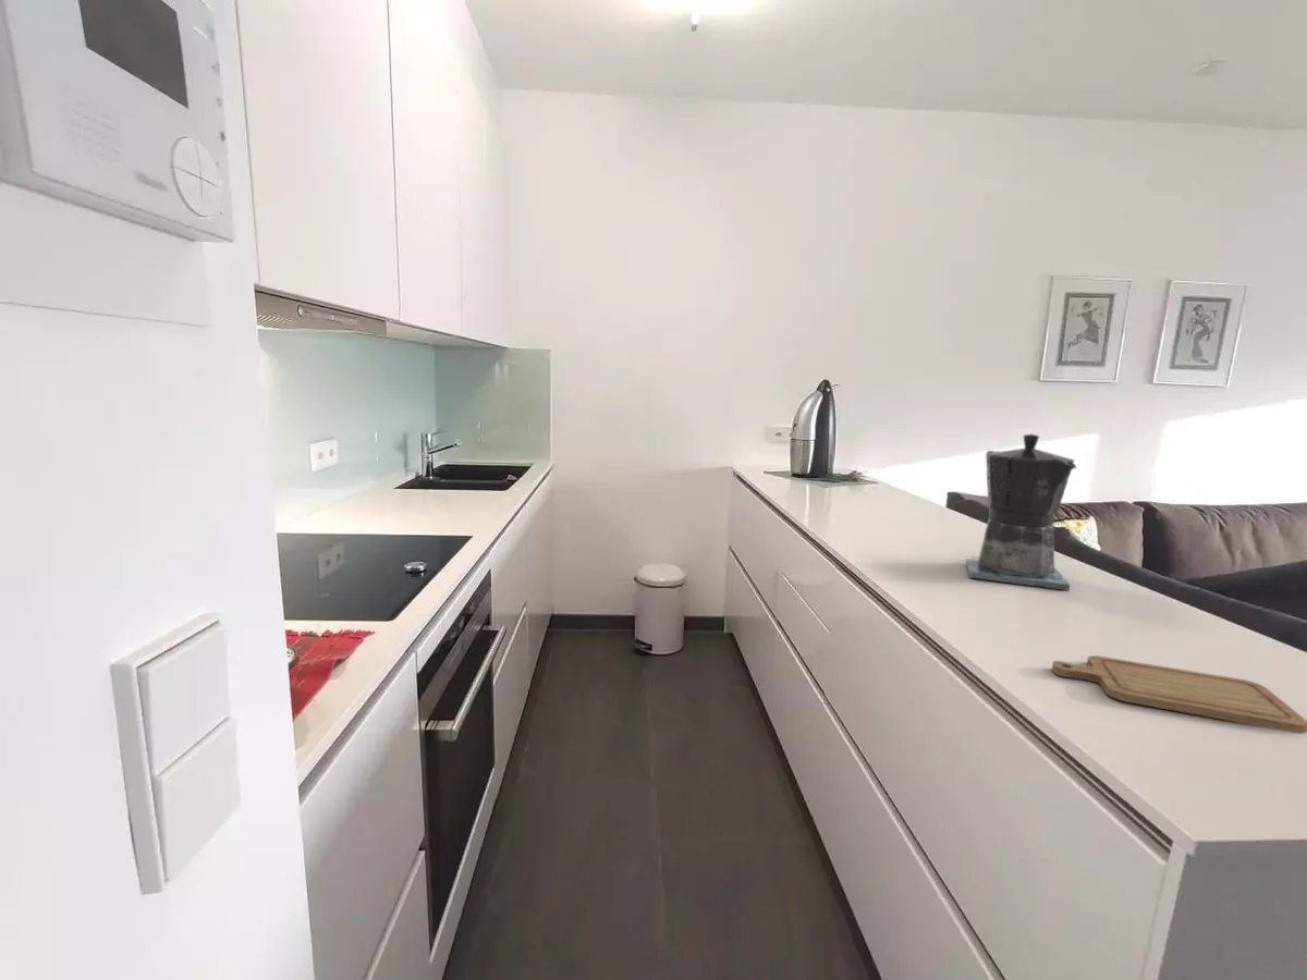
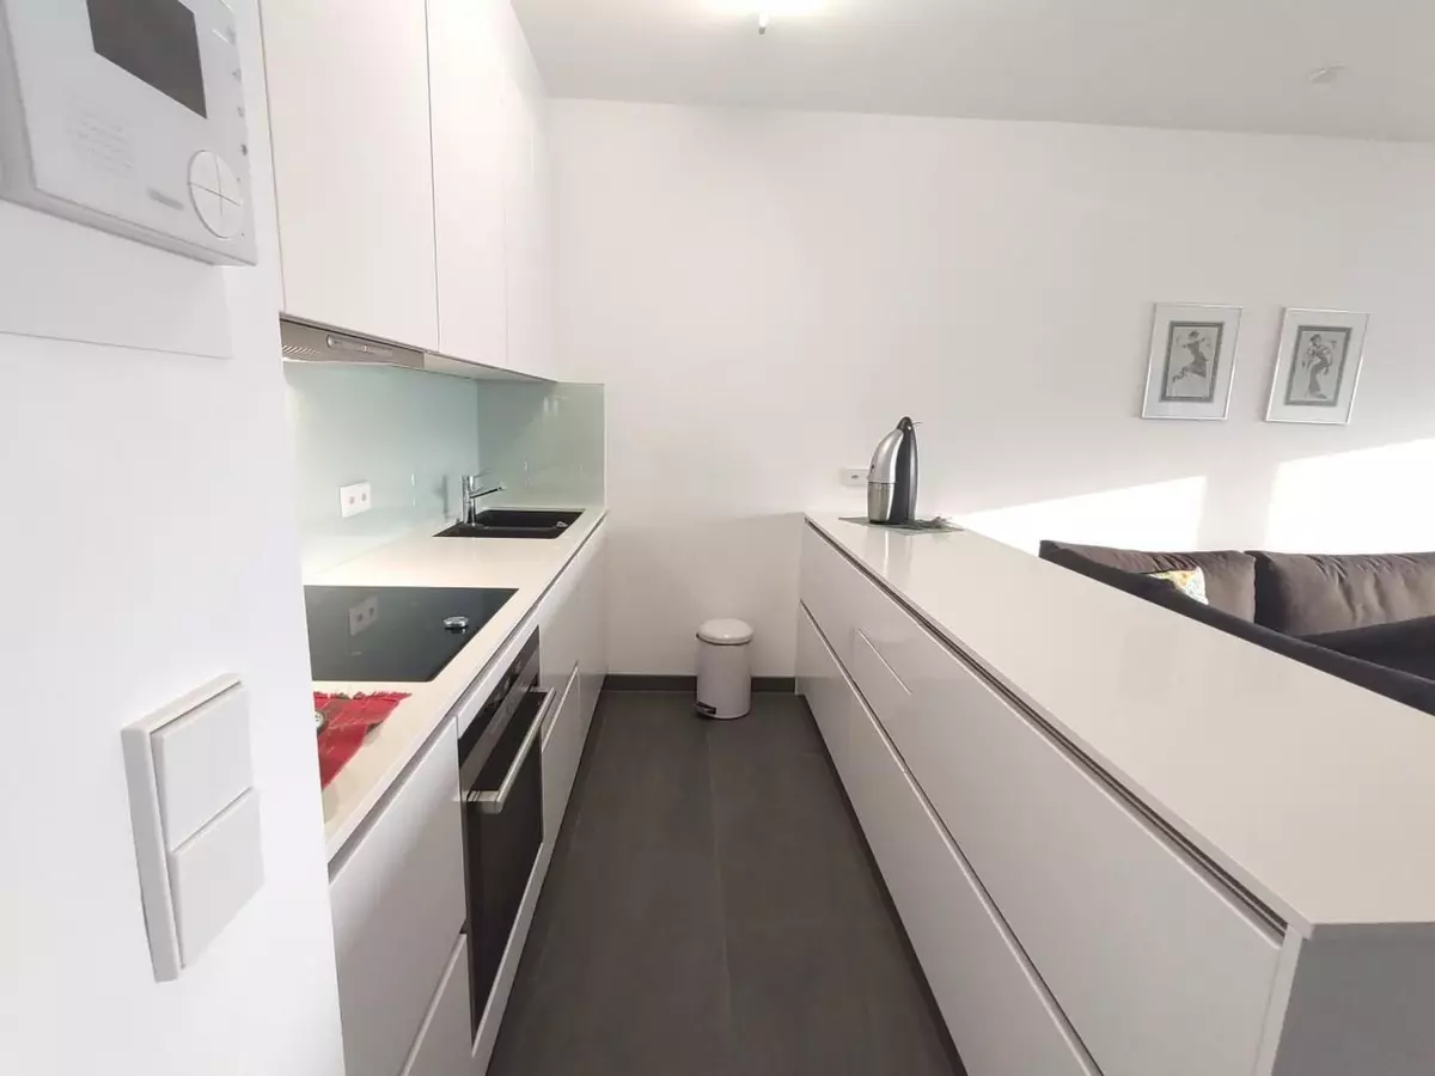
- chopping board (1162, 686)
- coffee maker (1021, 504)
